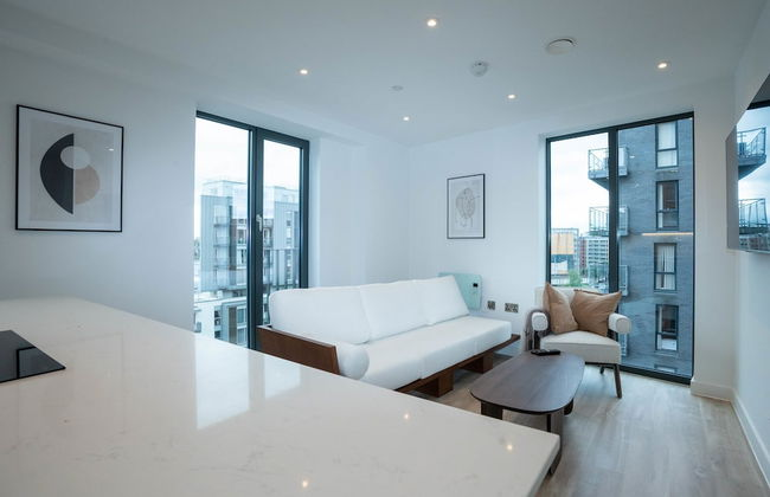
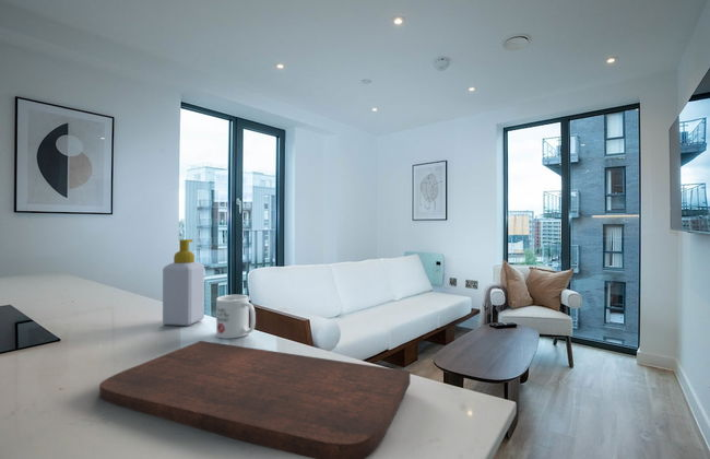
+ soap bottle (184, 281)
+ mug (237, 316)
+ cutting board (256, 384)
